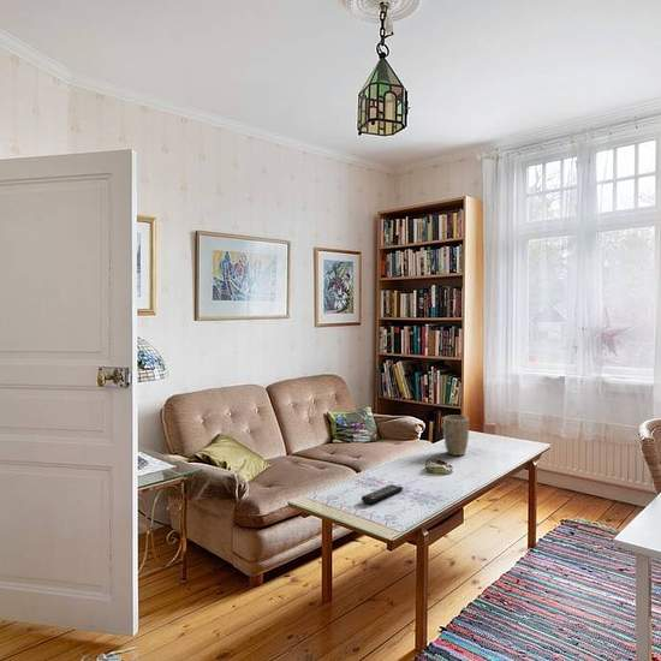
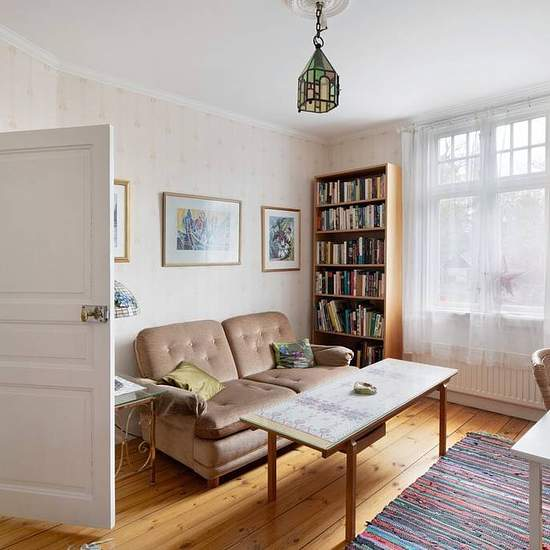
- remote control (382, 493)
- plant pot (455, 435)
